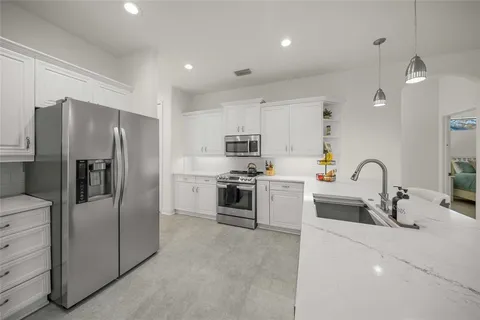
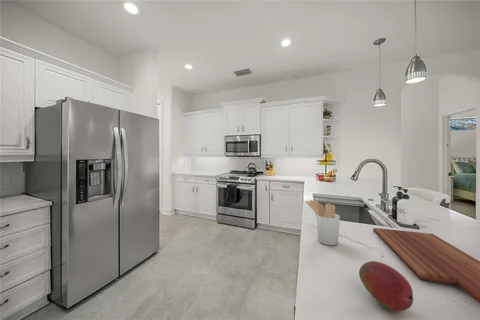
+ utensil holder (322, 220)
+ fruit (384, 284)
+ cutting board (430, 253)
